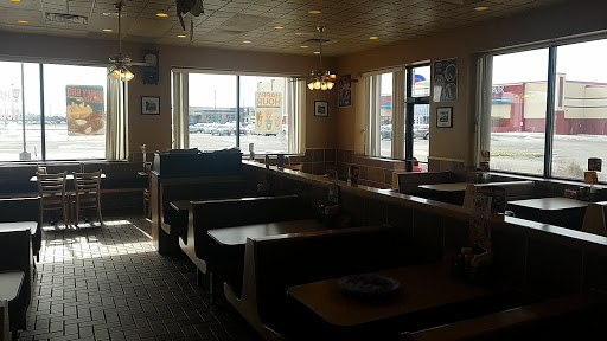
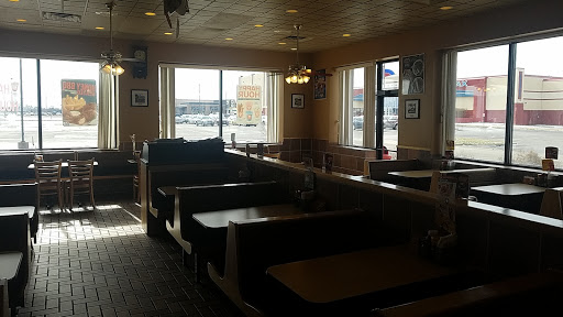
- plate (368, 283)
